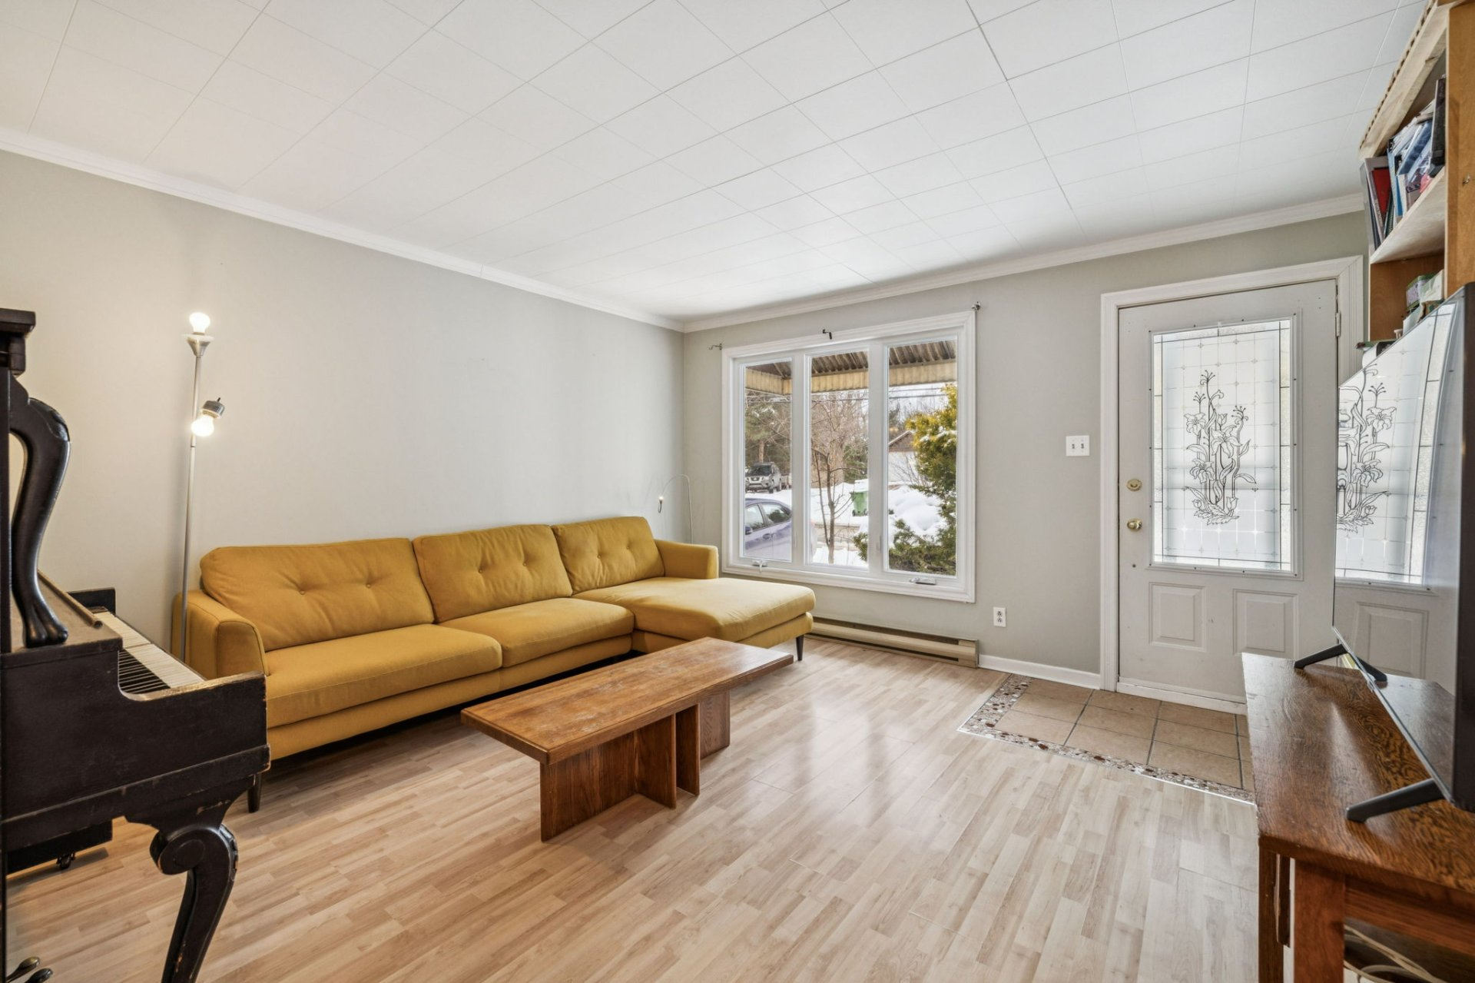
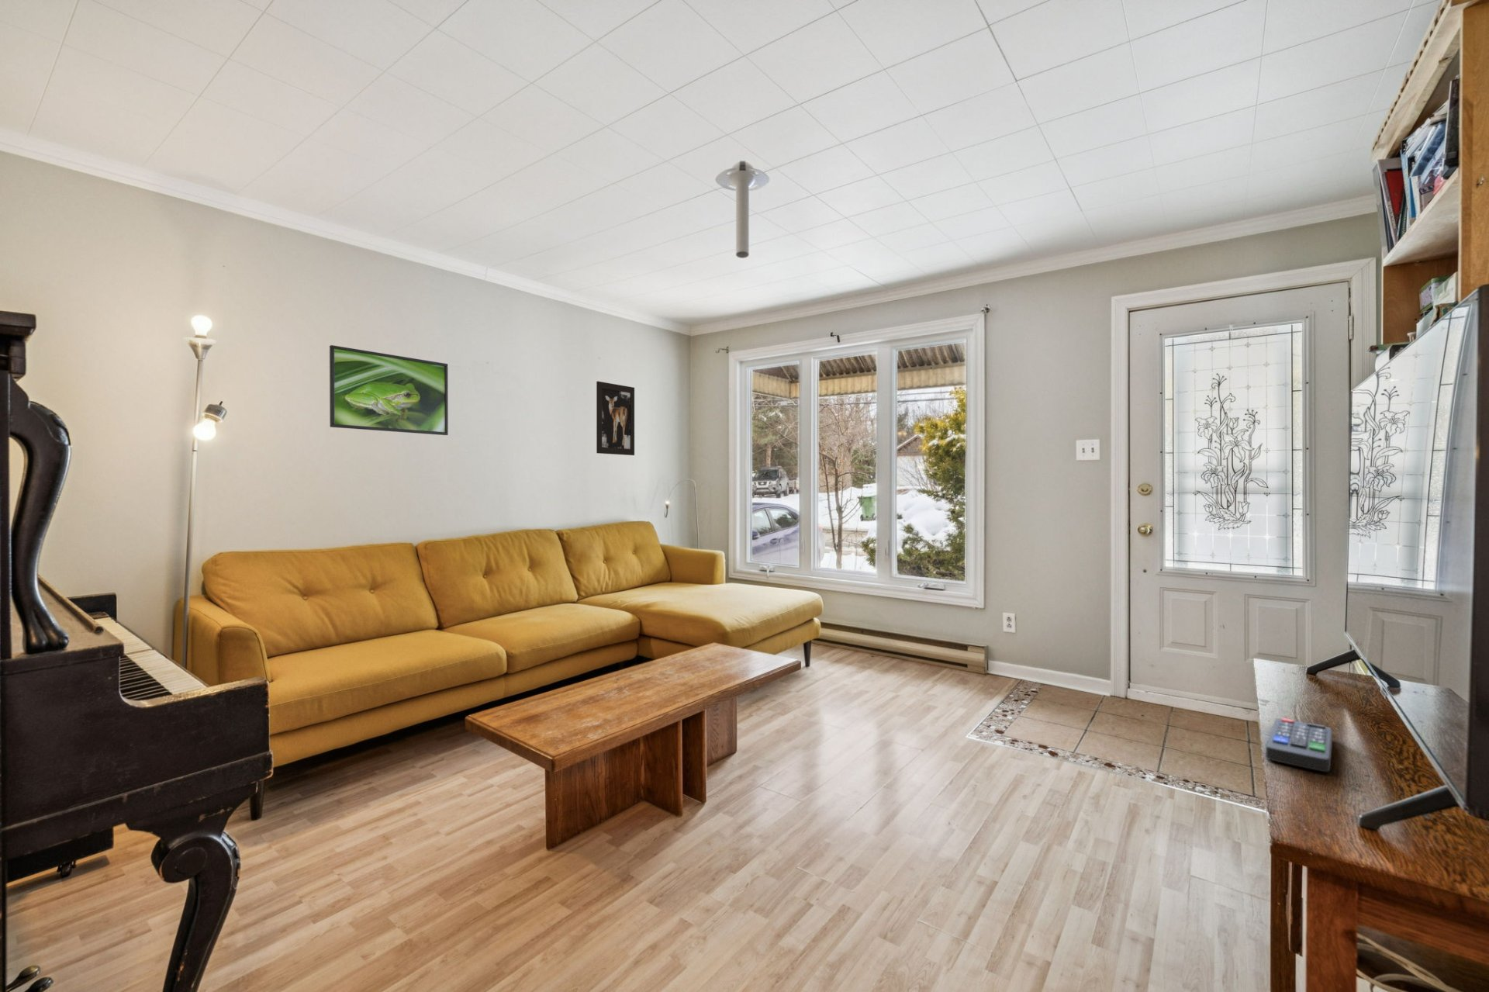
+ wall art (616, 418)
+ ceiling light (742, 209)
+ remote control (1300, 742)
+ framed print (392, 393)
